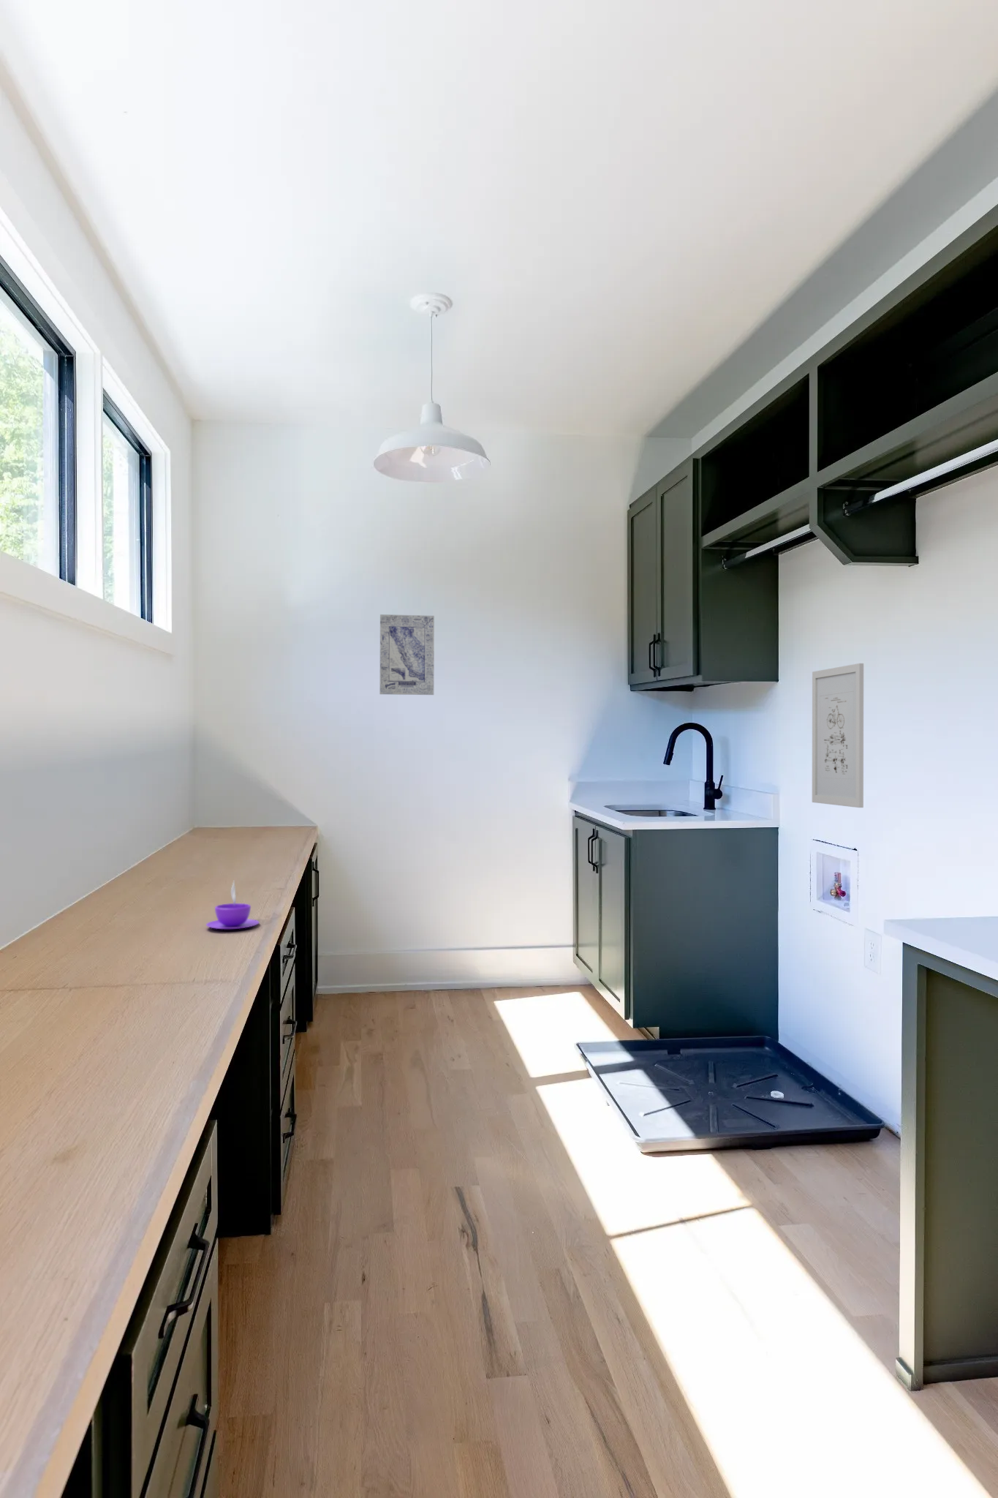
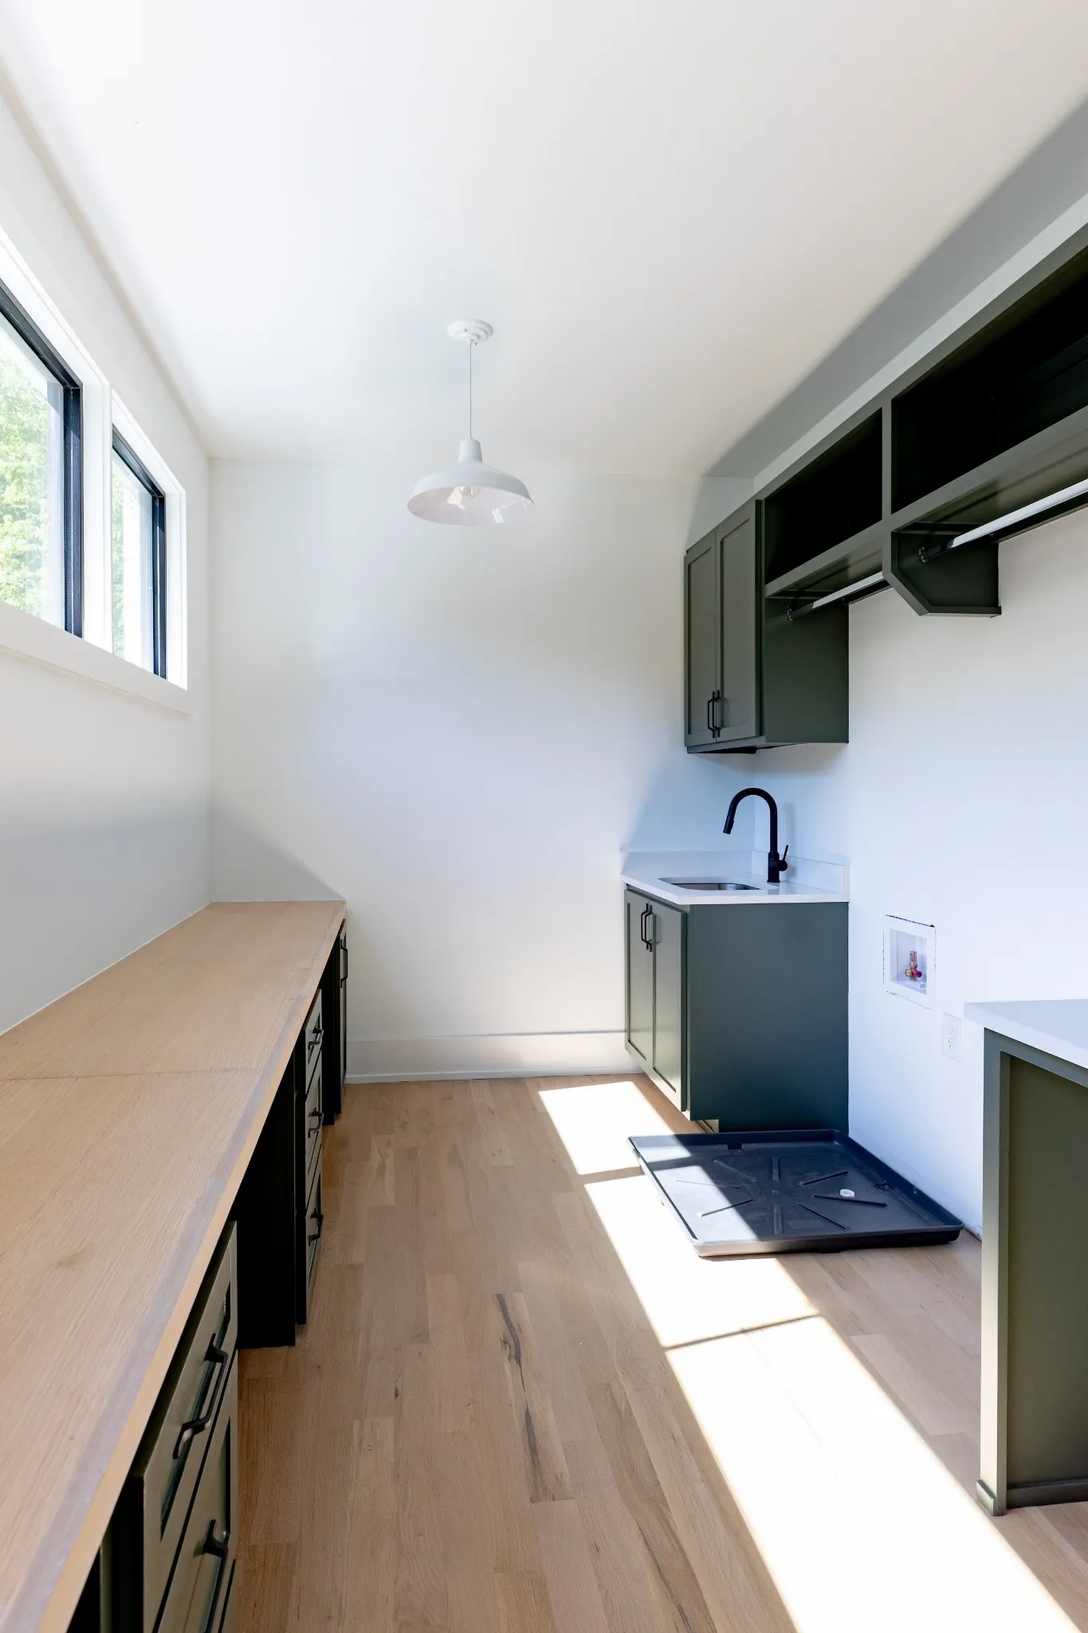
- coffee cup (233, 903)
- wall art (407, 655)
- wall art (836, 736)
